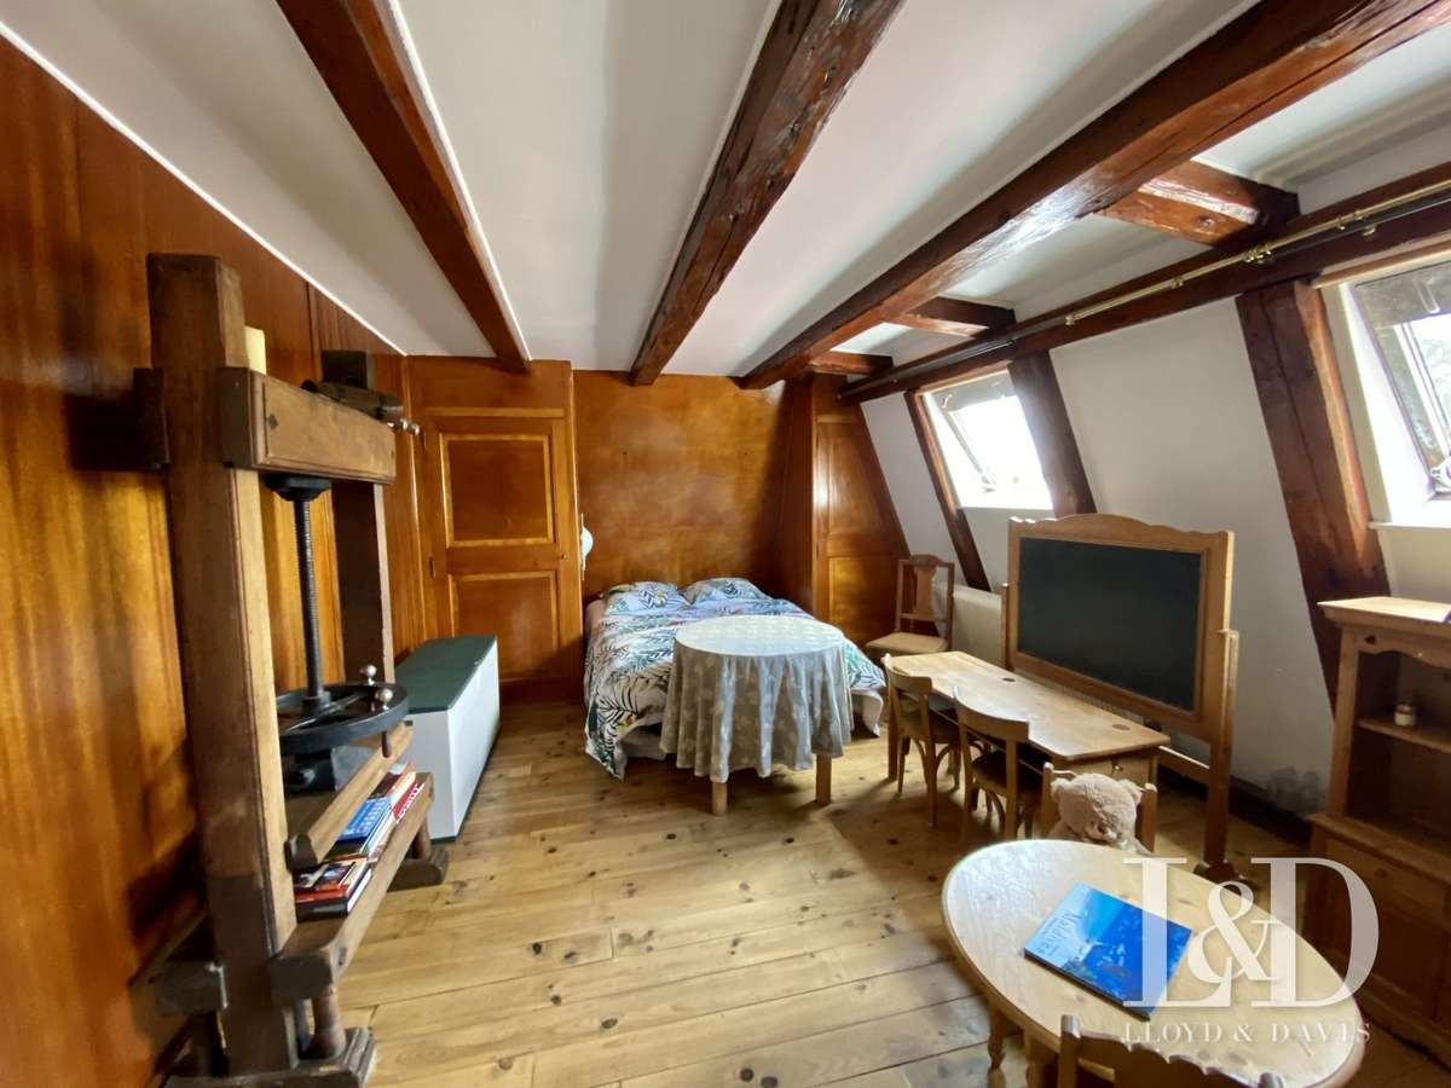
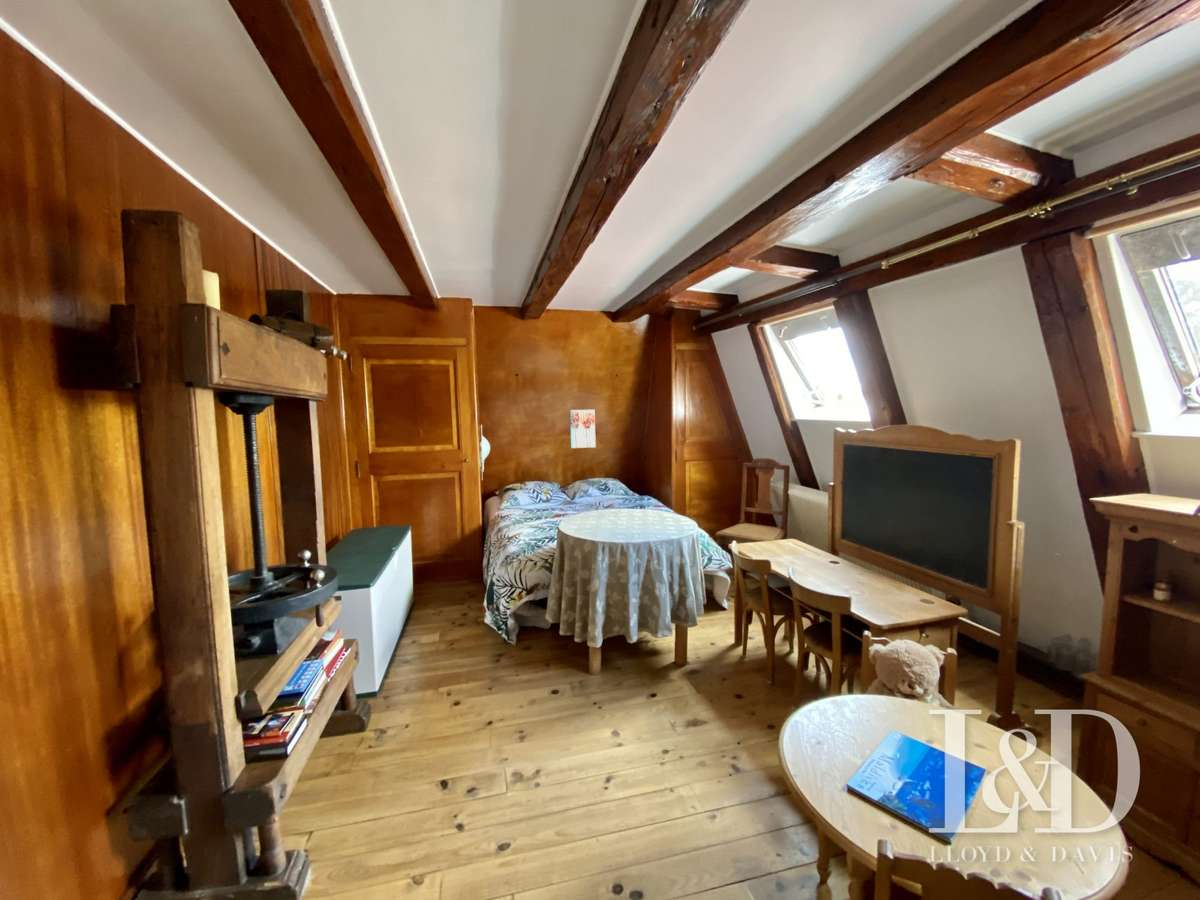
+ wall art (582, 428)
